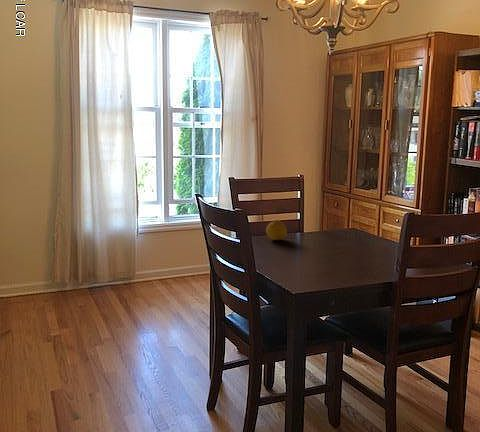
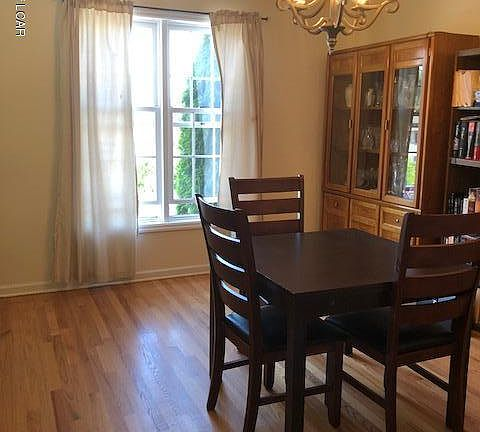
- fruit (276, 229)
